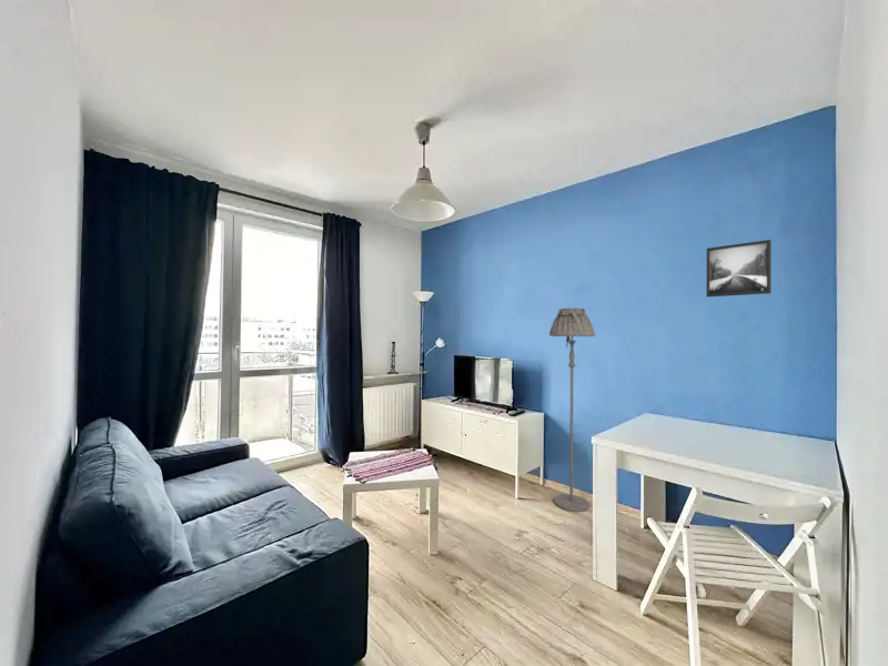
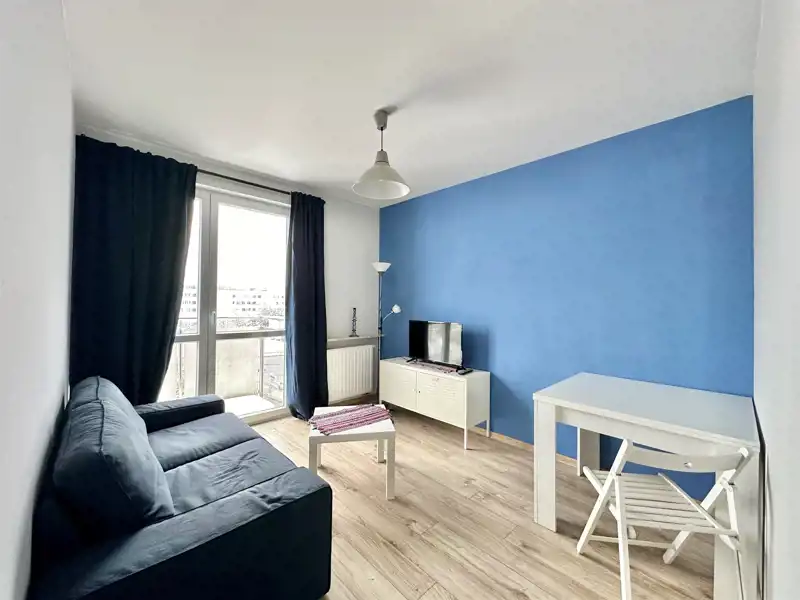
- floor lamp (571, 405)
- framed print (737, 270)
